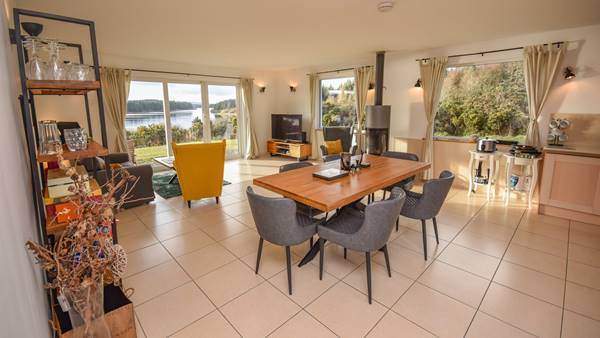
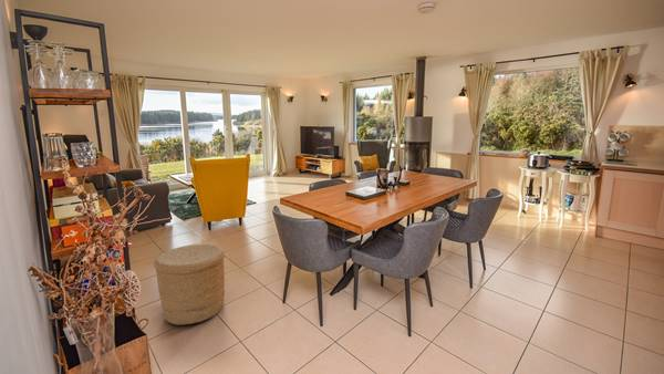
+ woven basket (193, 281)
